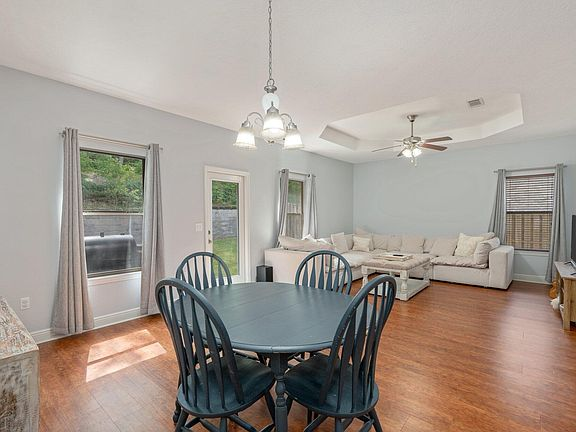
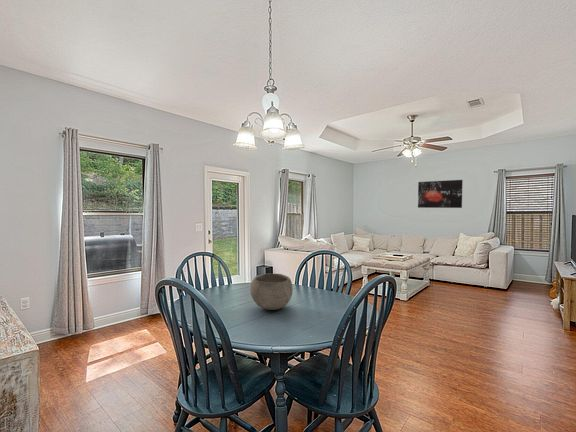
+ wall art (439, 194)
+ bowl (271, 292)
